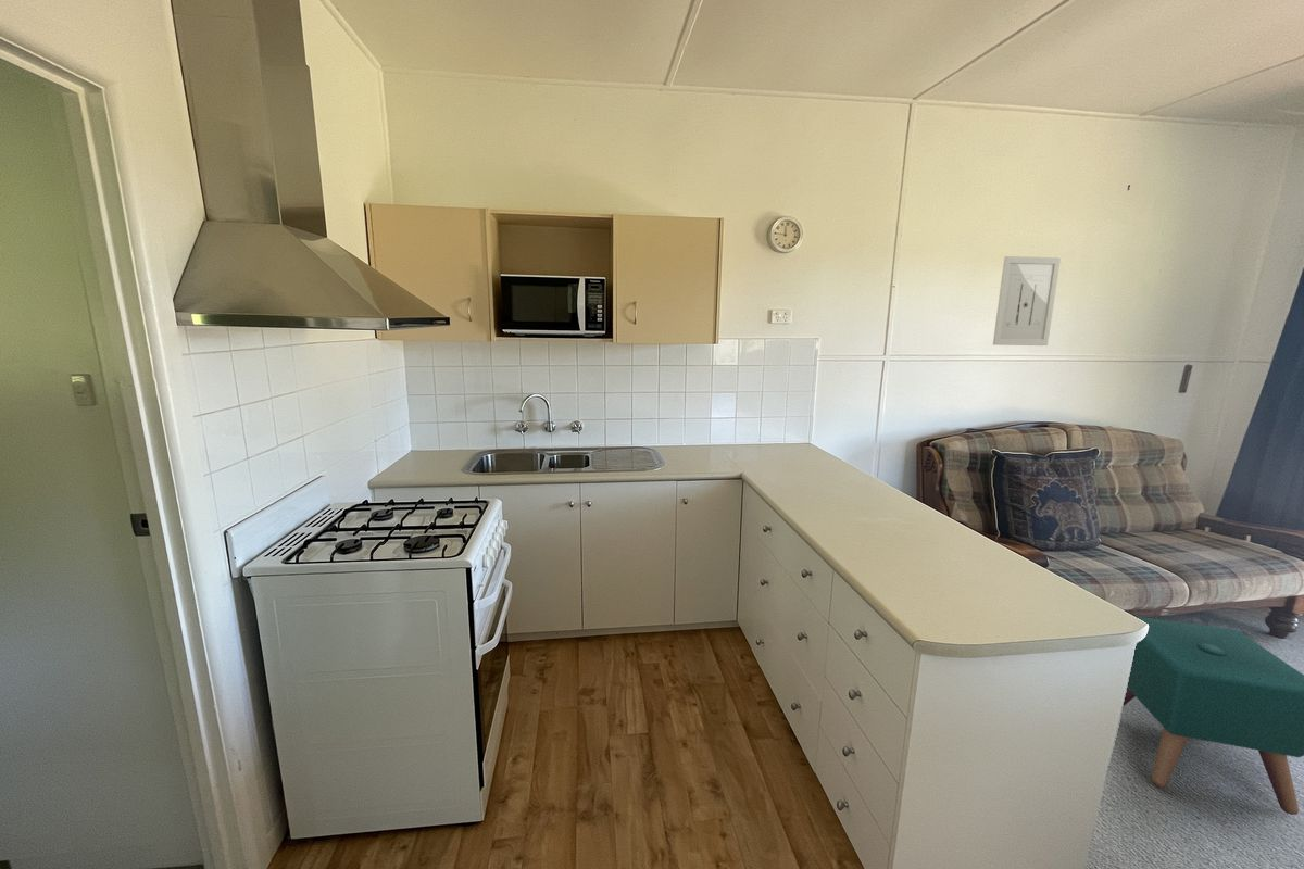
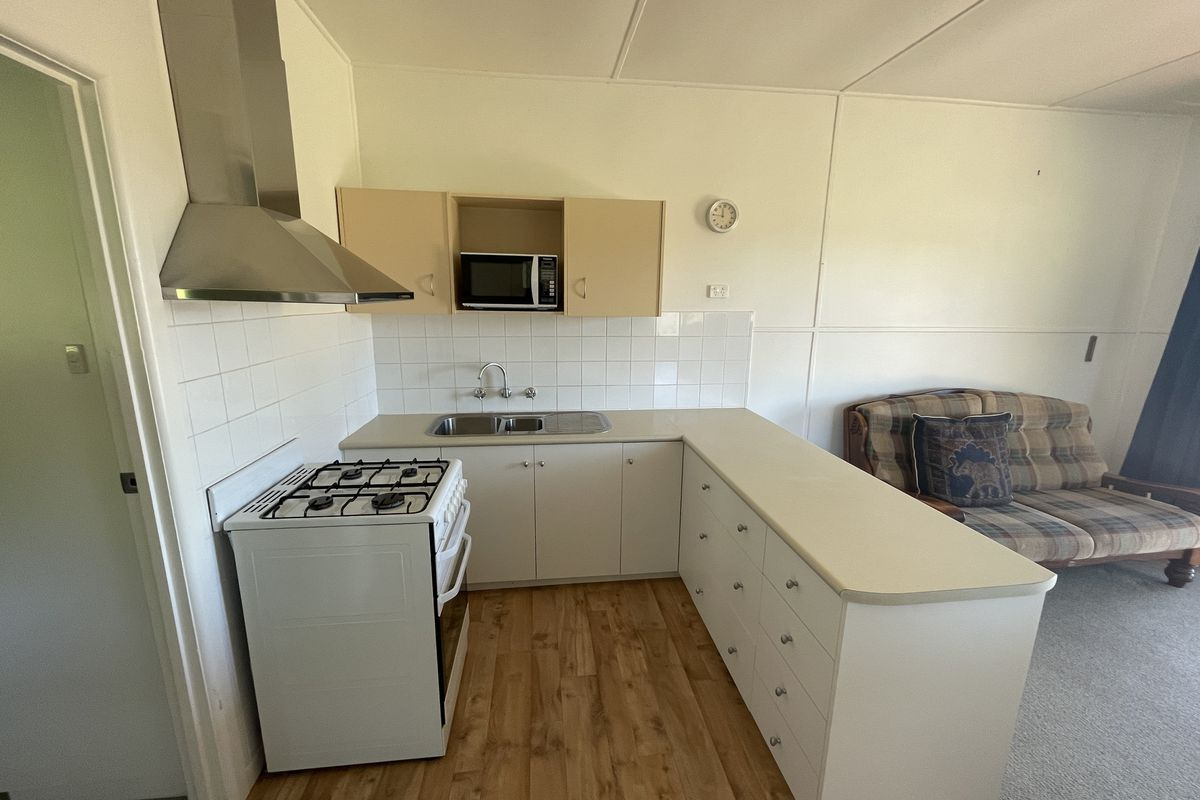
- wall art (1026, 301)
- ottoman (1199, 704)
